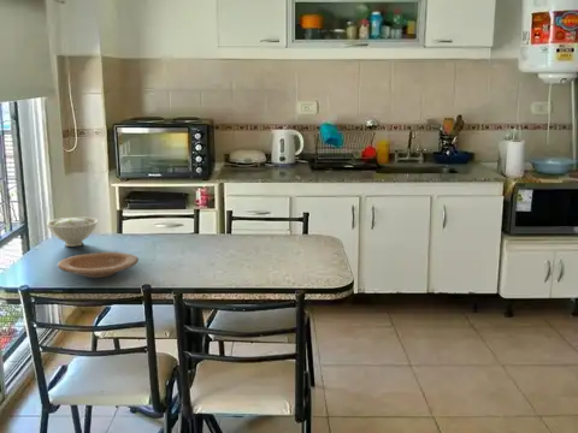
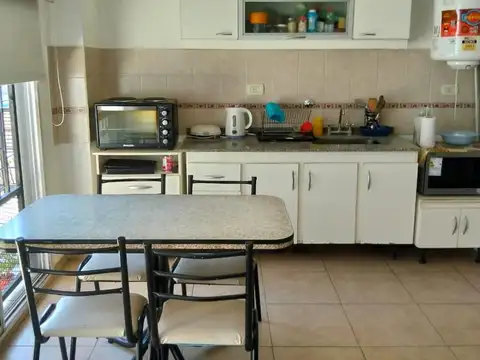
- plate (99, 266)
- bowl (72, 231)
